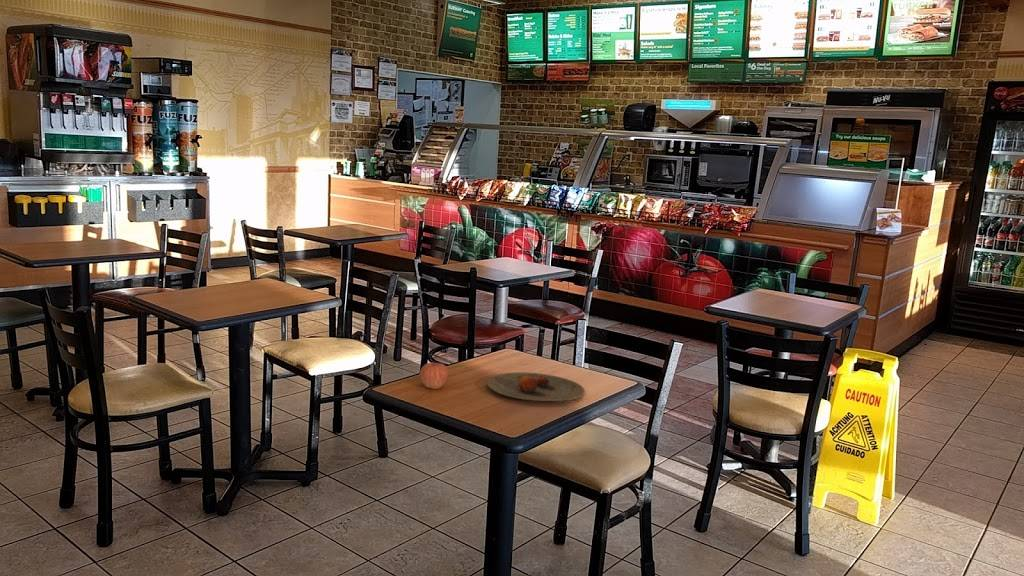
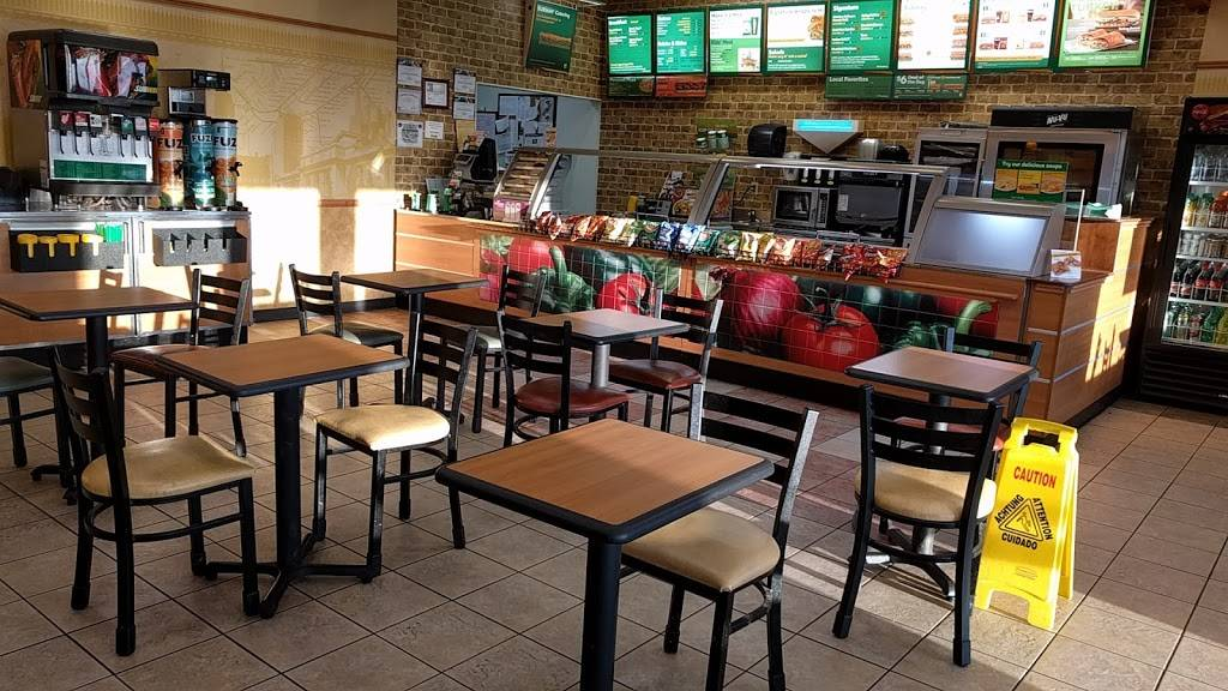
- apple (434, 374)
- plate (536, 382)
